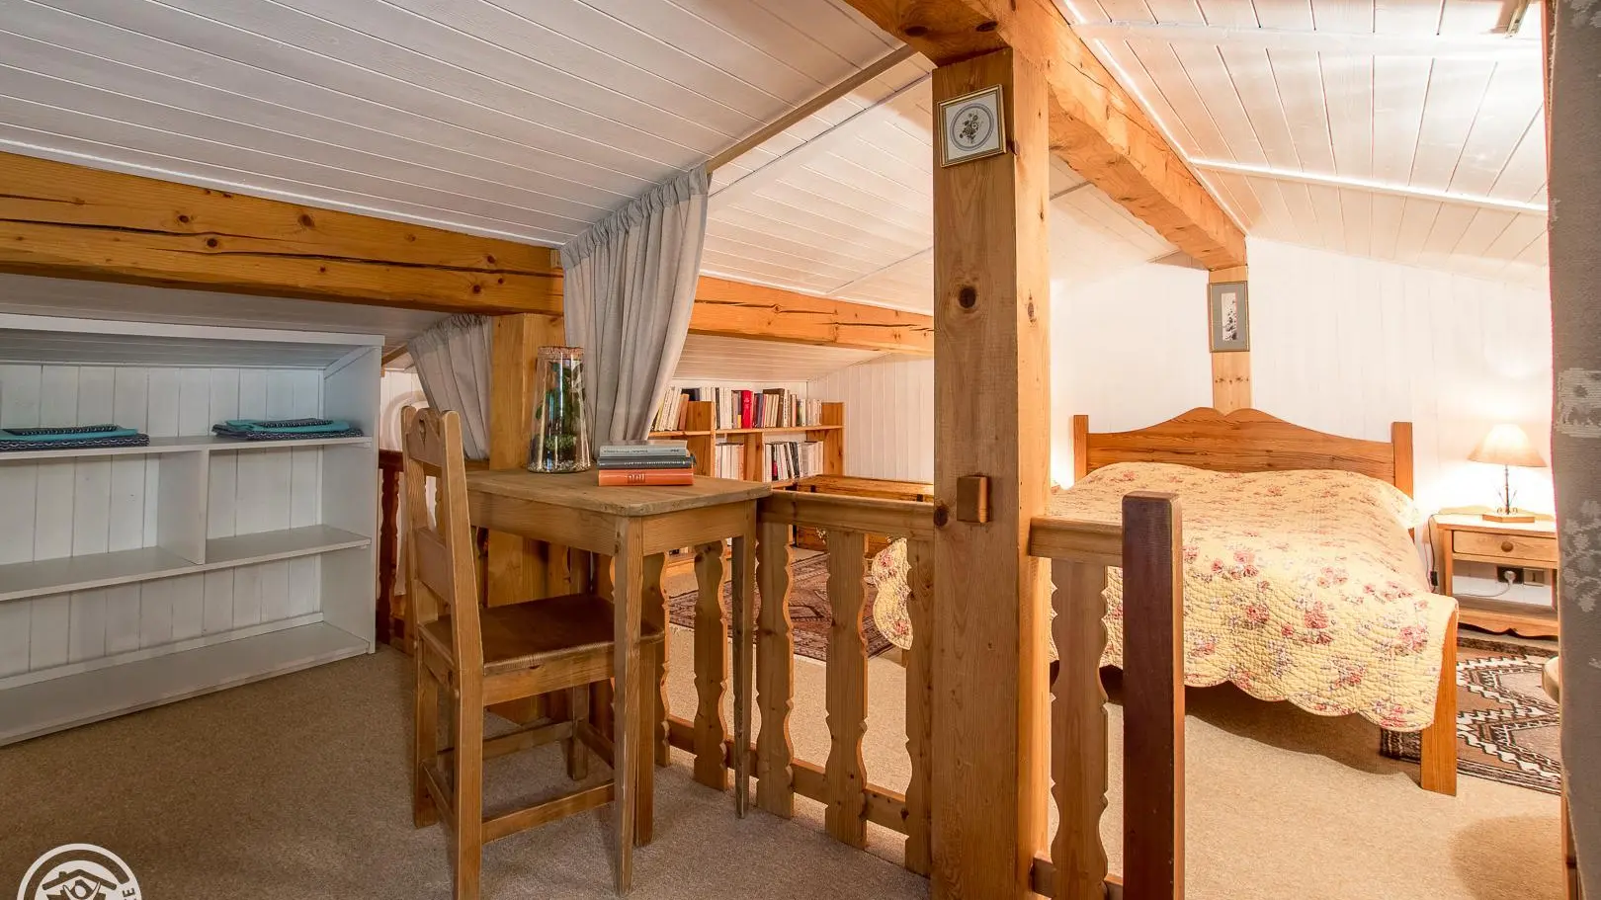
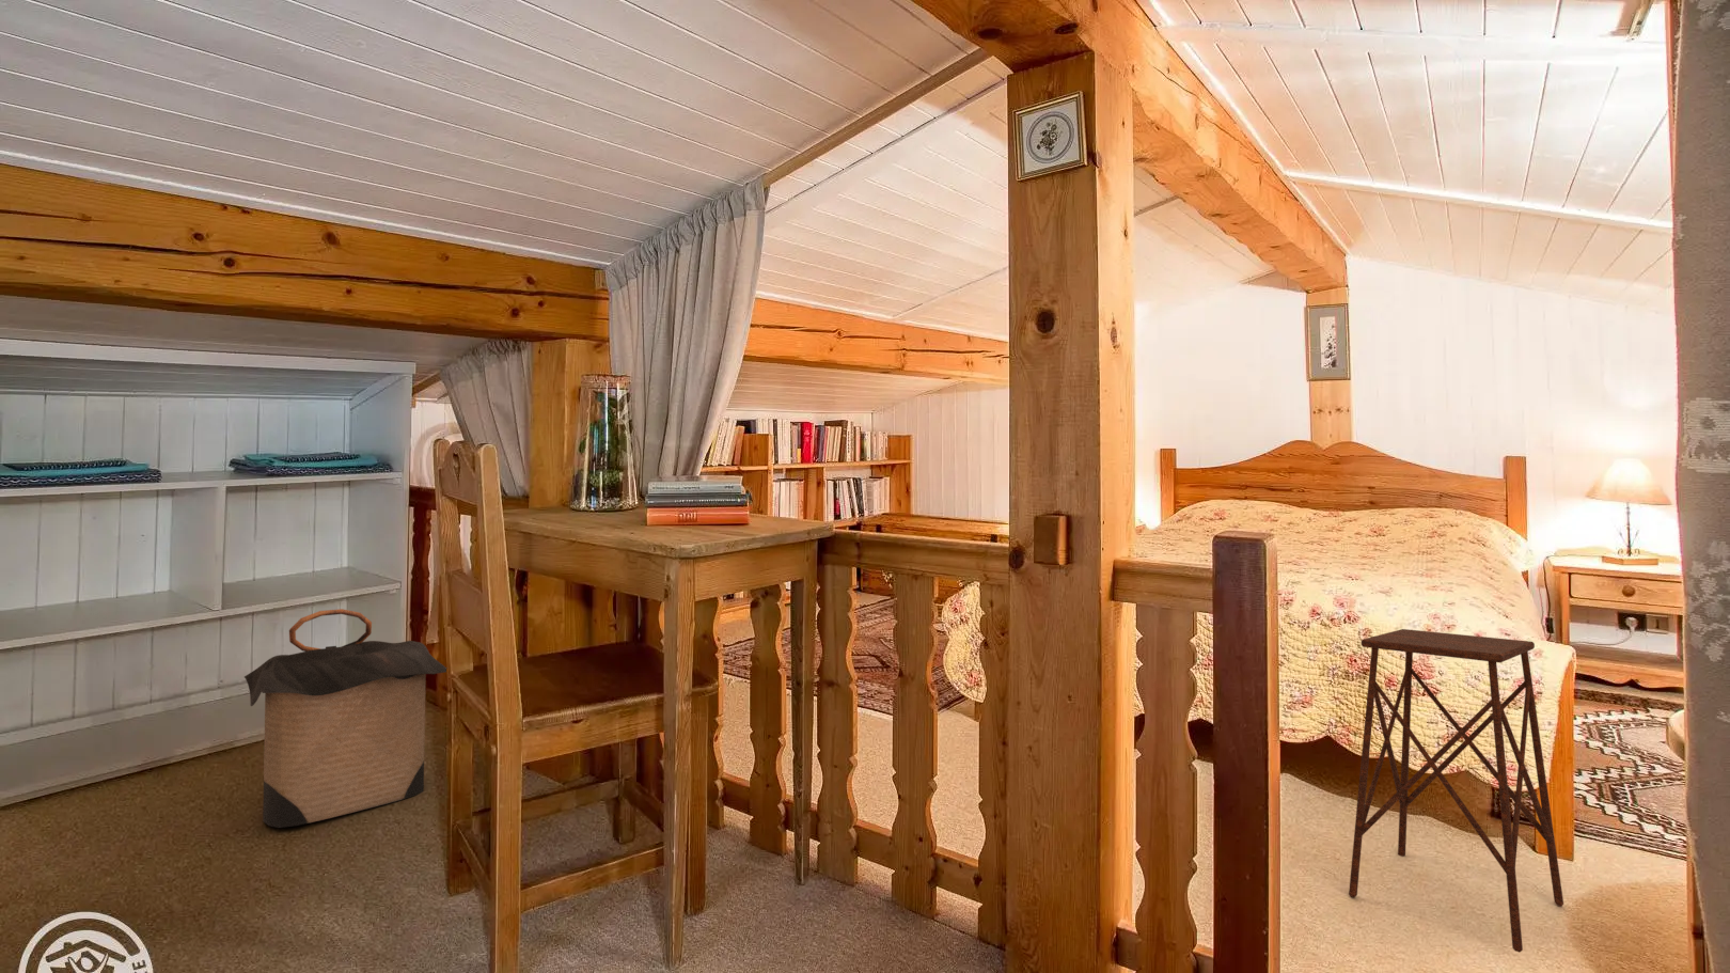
+ side table (1447, 765)
+ laundry hamper (352, 703)
